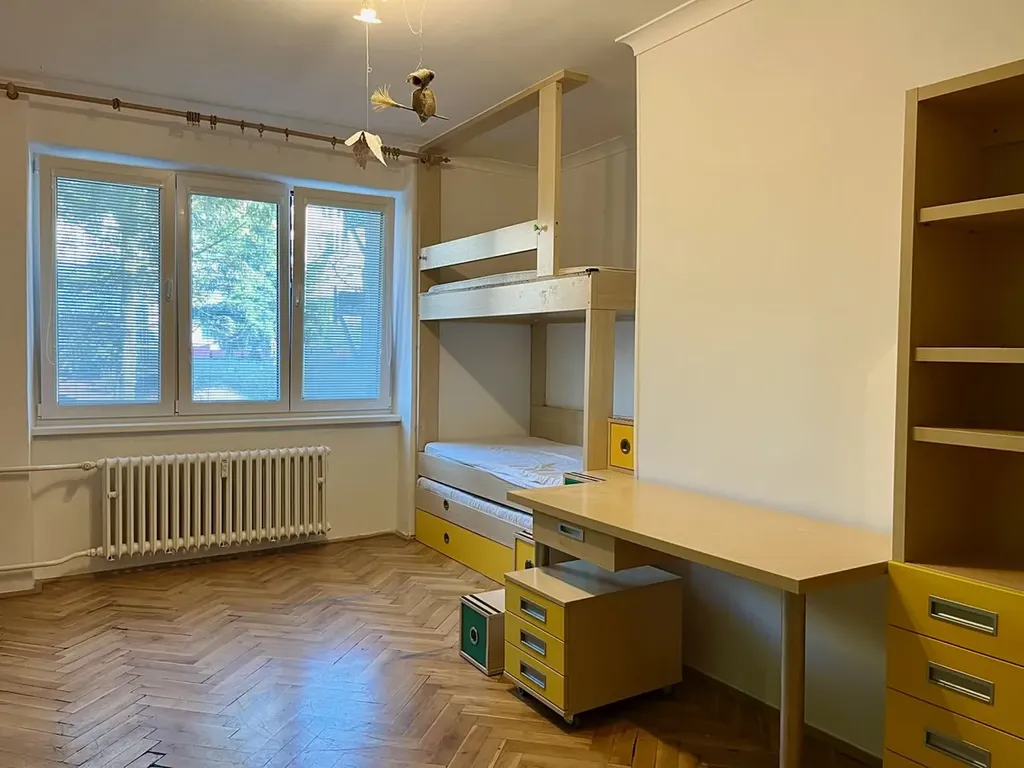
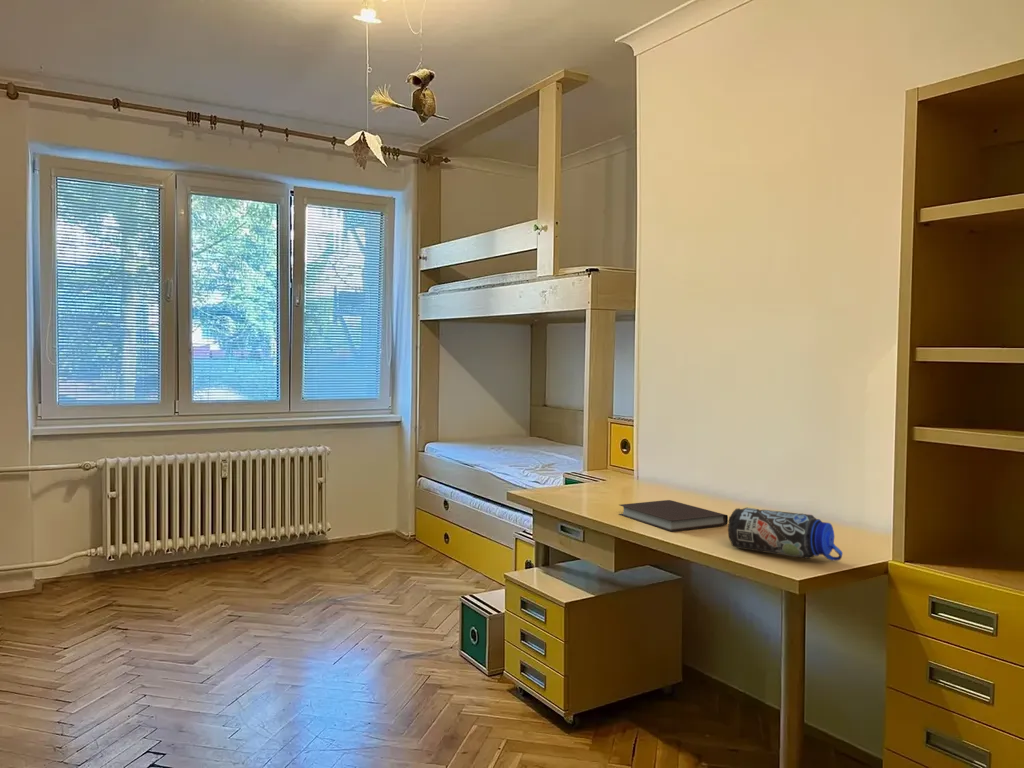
+ water bottle (784, 533)
+ notebook (671, 514)
